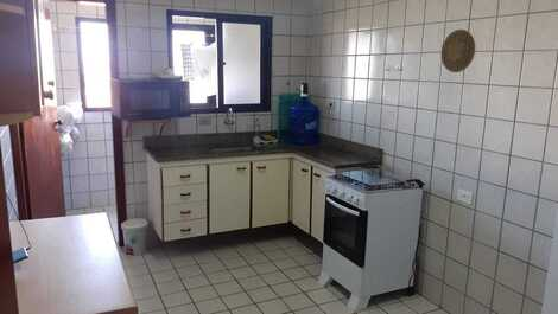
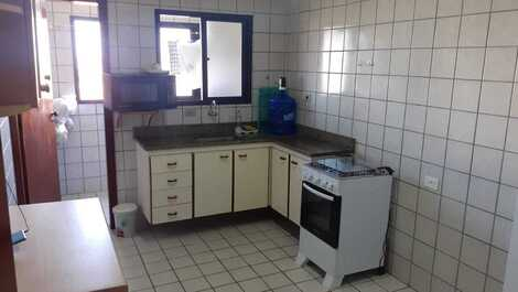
- decorative plate (456, 51)
